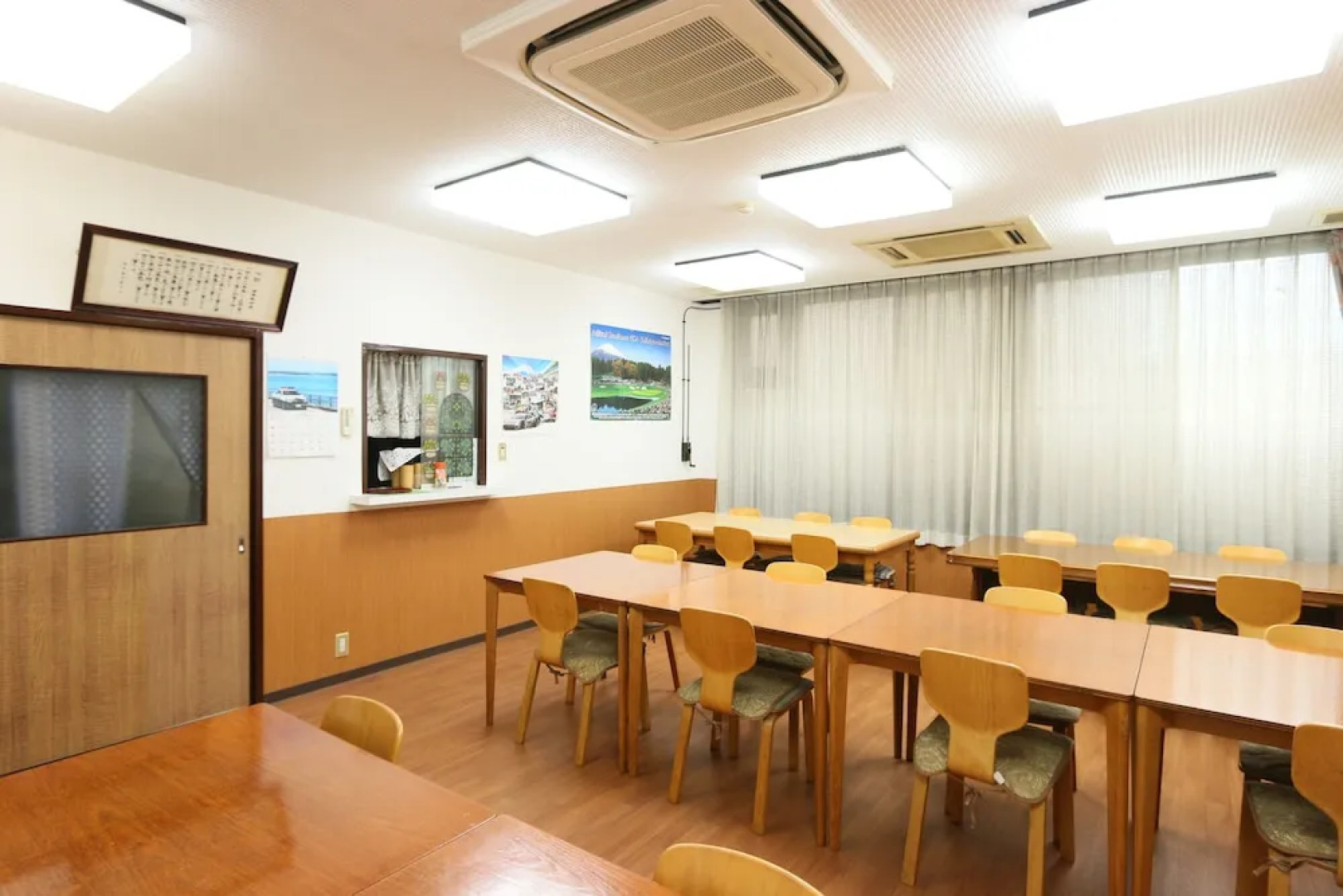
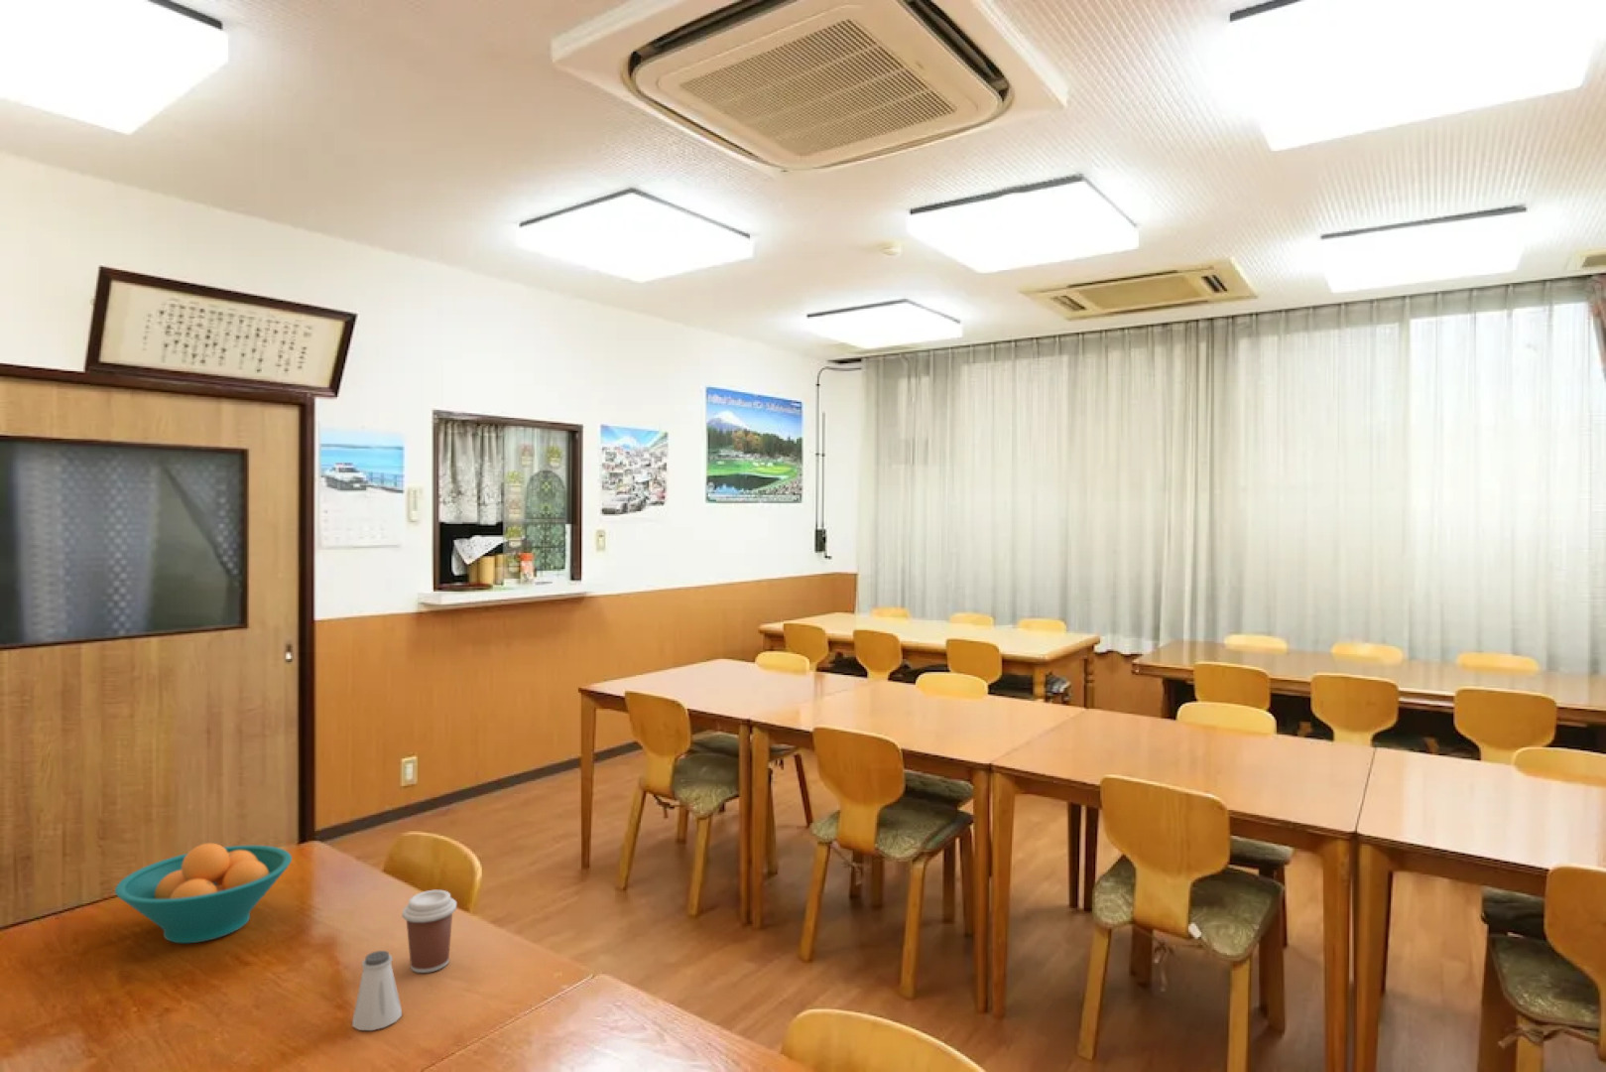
+ coffee cup (429, 930)
+ fruit bowl (207, 887)
+ saltshaker (377, 987)
